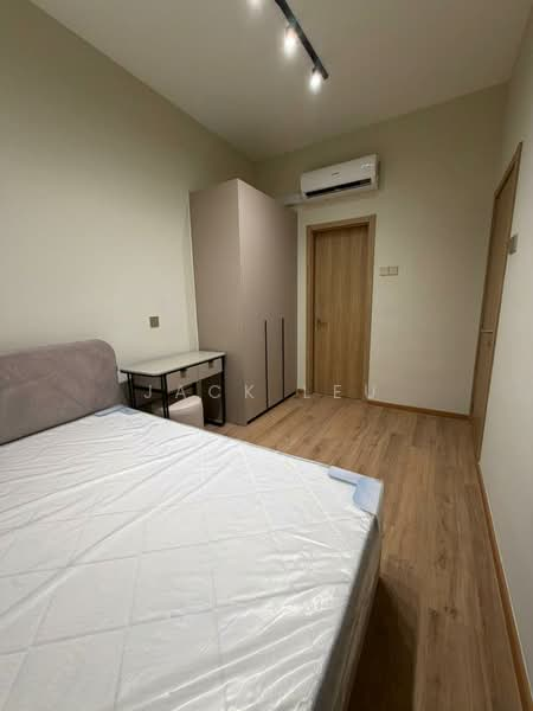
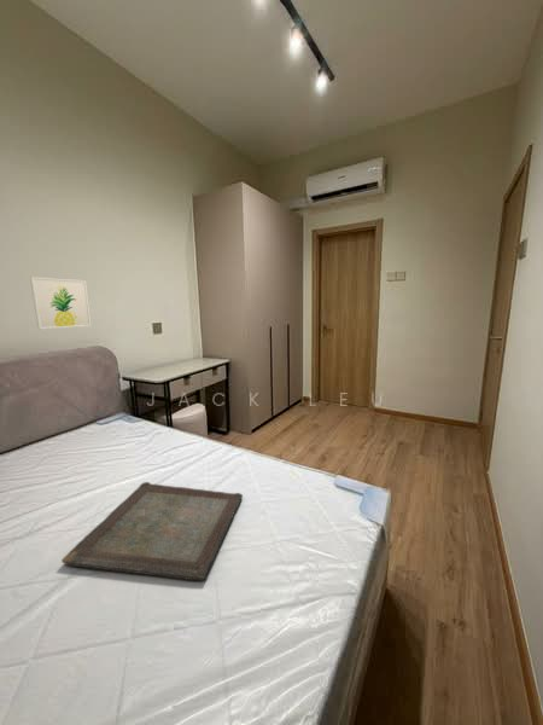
+ wall art (63, 303)
+ serving tray (165, 523)
